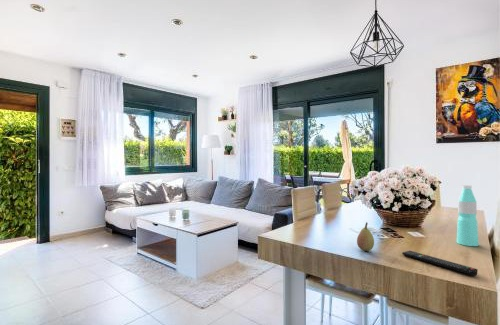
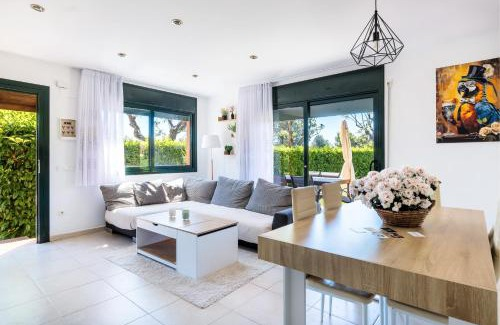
- fruit (365, 236)
- remote control (437, 262)
- water bottle (467, 214)
